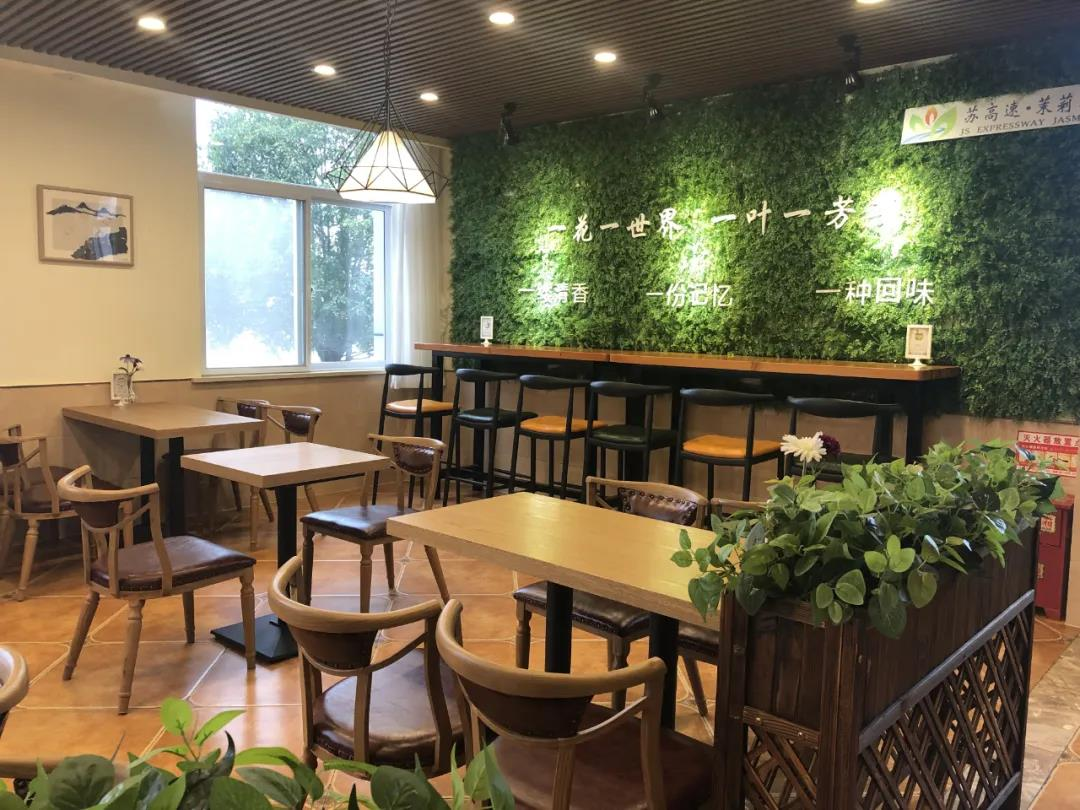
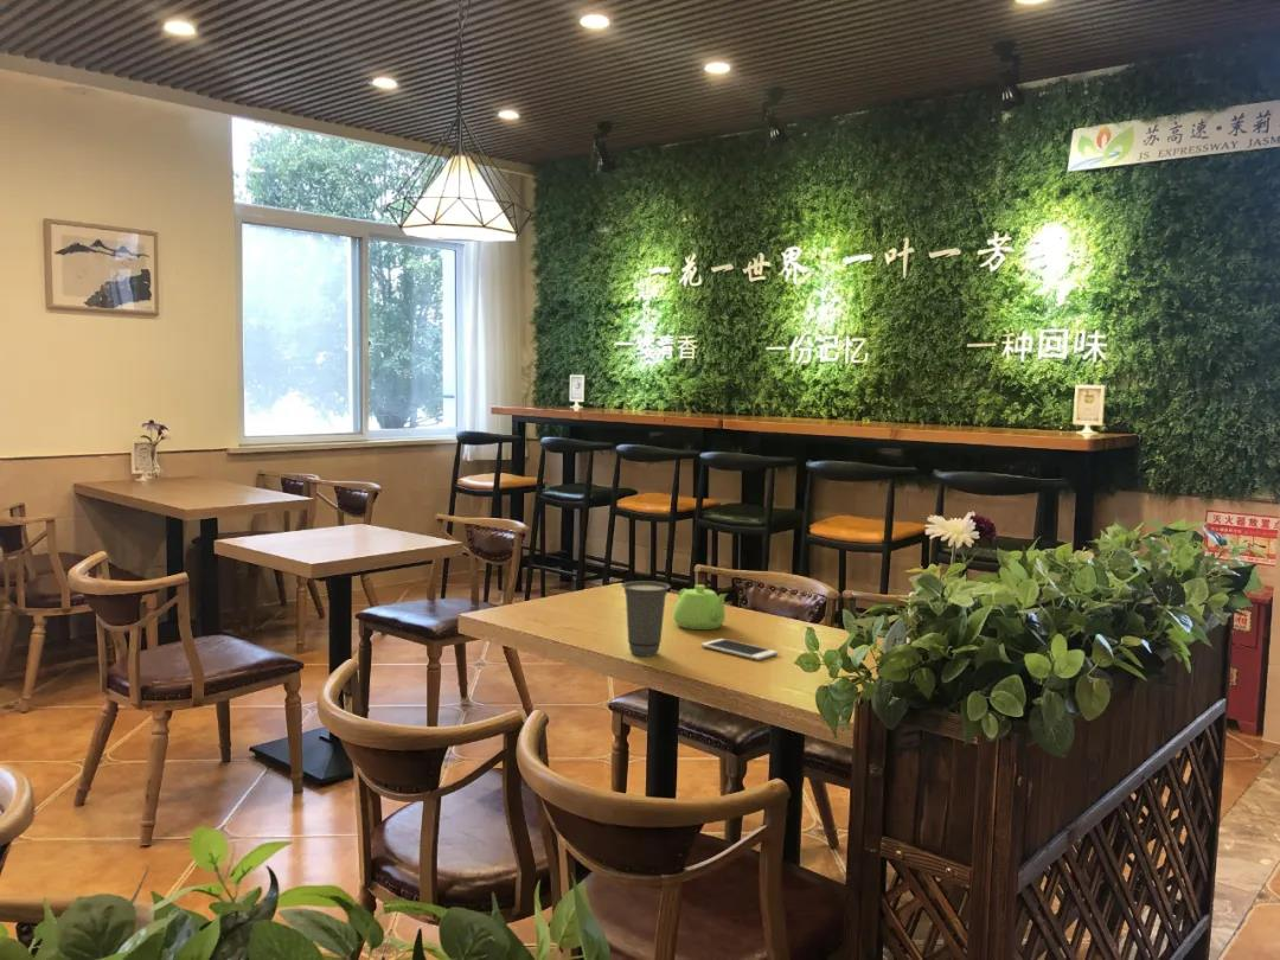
+ cell phone (738, 648)
+ teapot (702, 606)
+ cup (645, 619)
